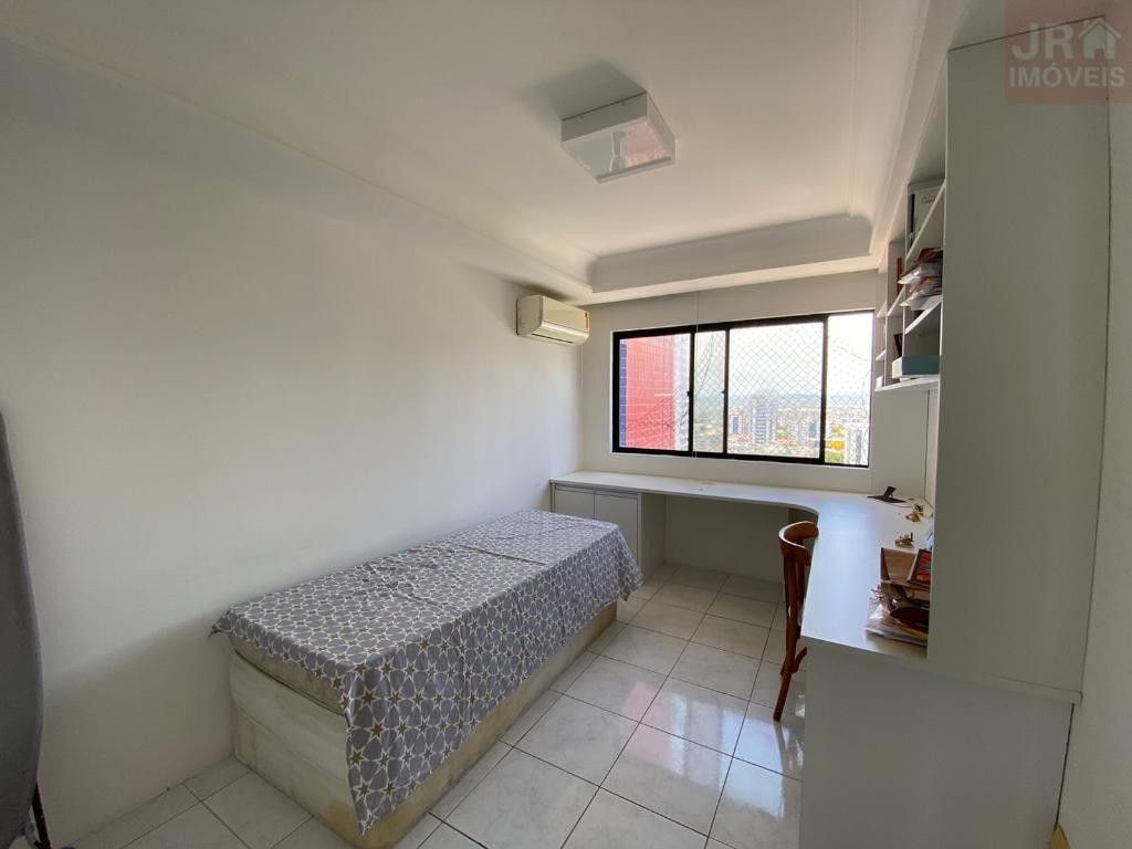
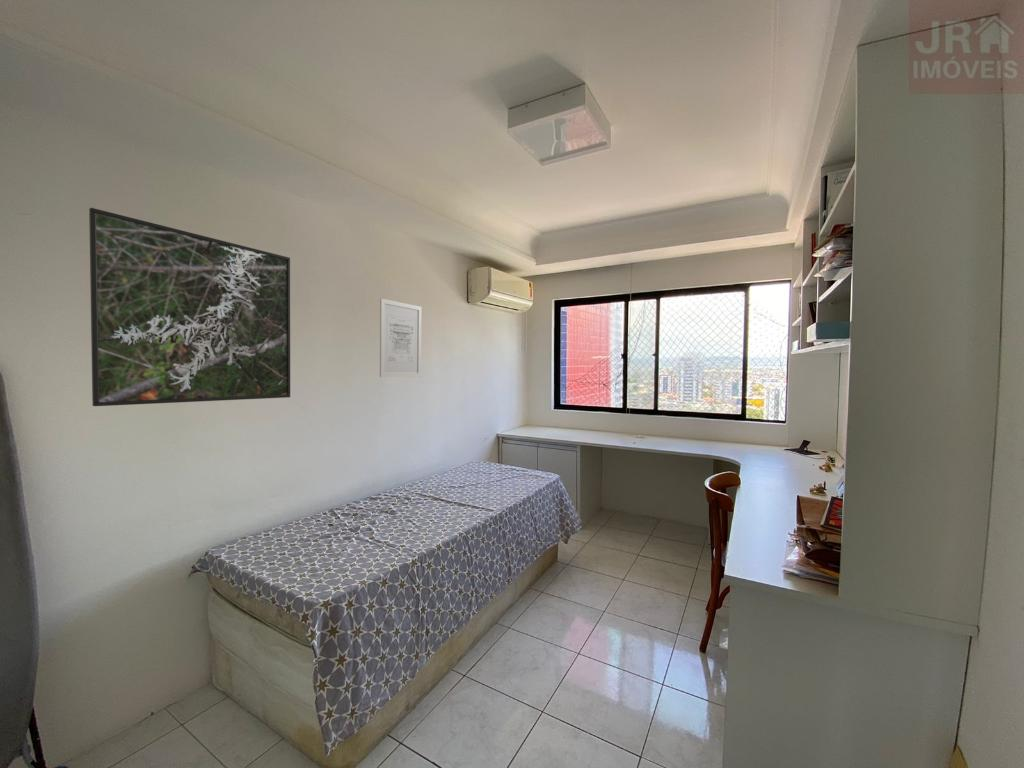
+ wall art (401, 339)
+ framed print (207, 319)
